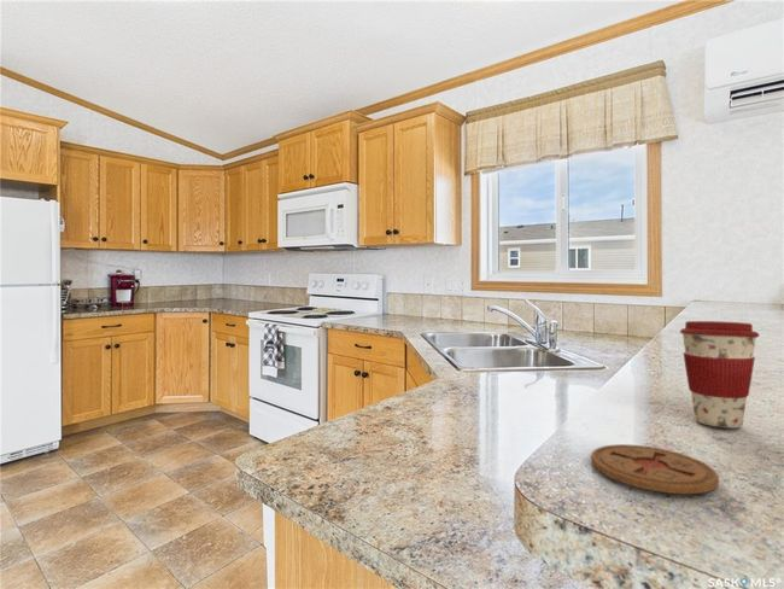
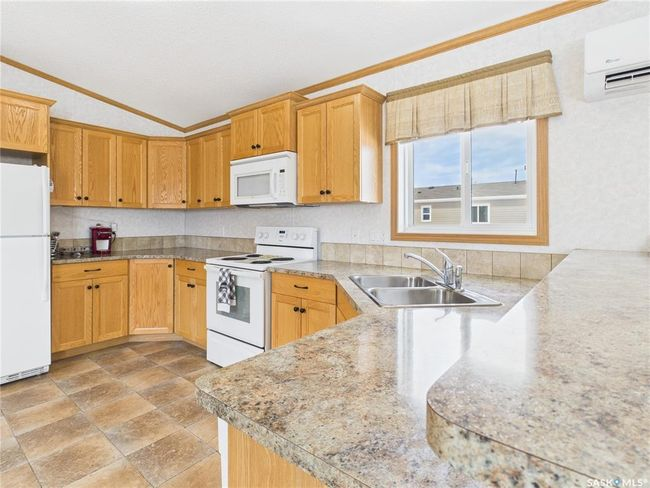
- coffee cup (718, 372)
- coaster (650, 466)
